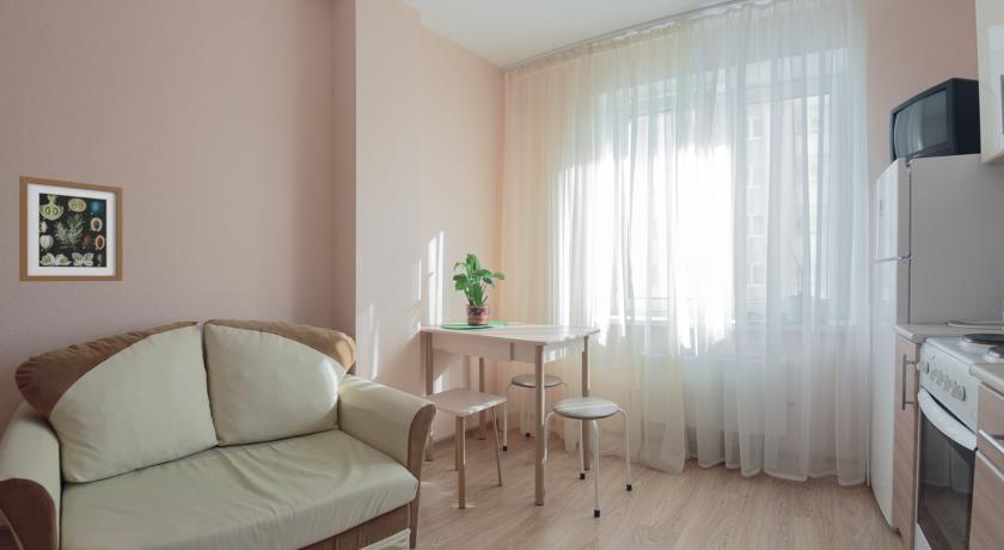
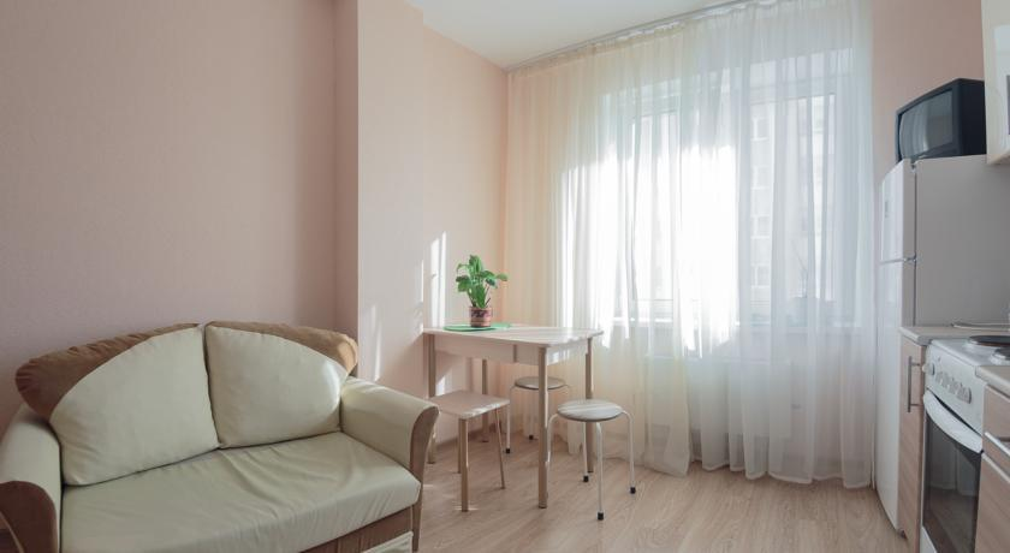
- wall art (74, 231)
